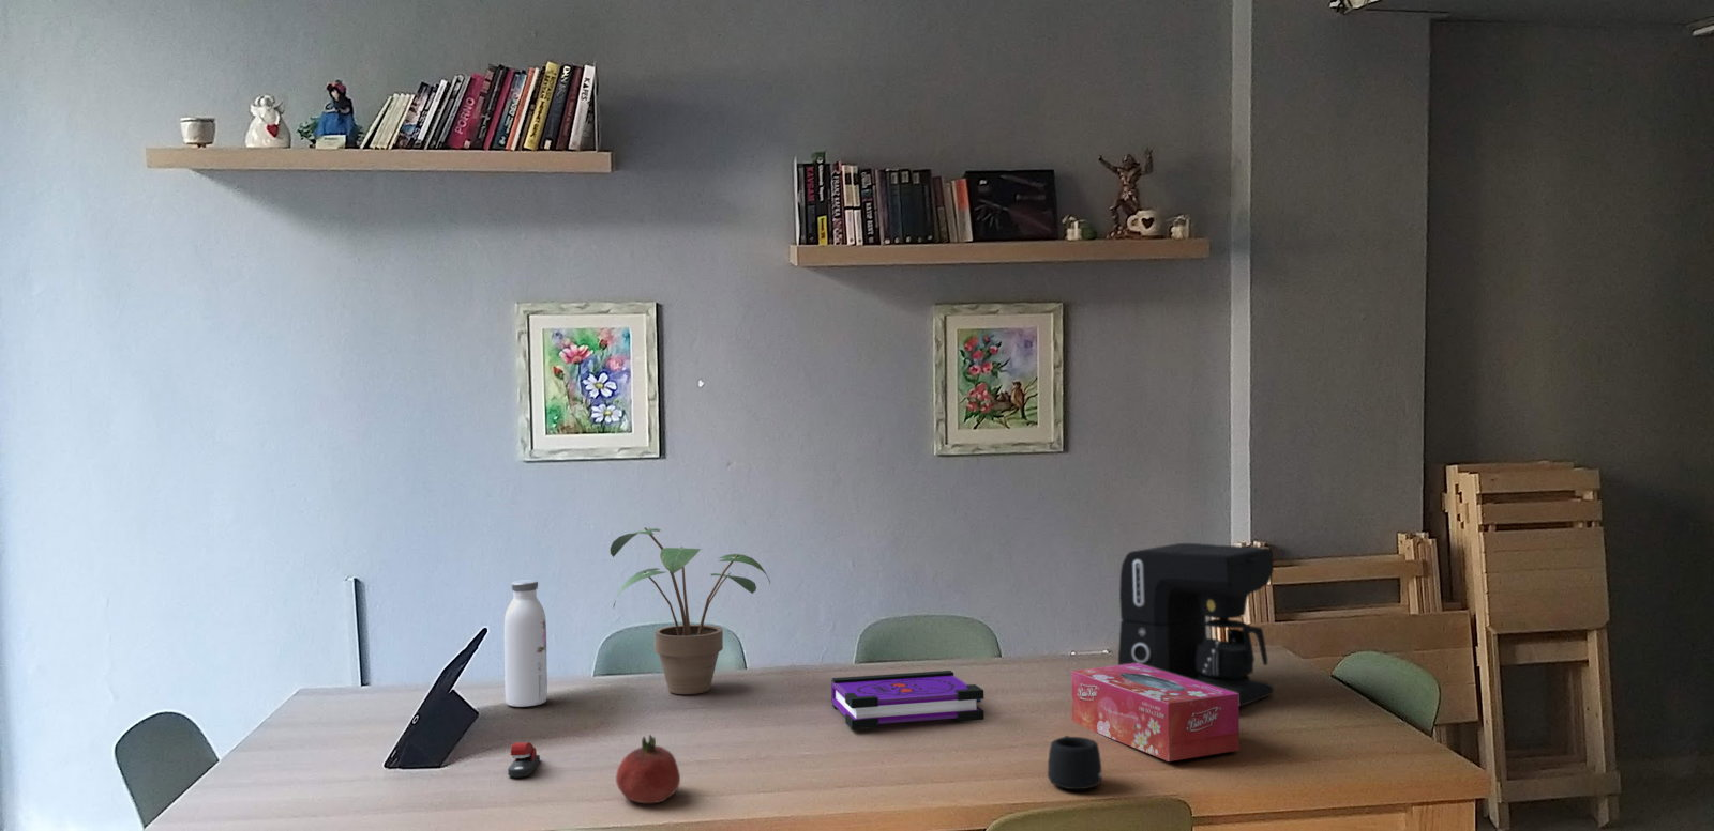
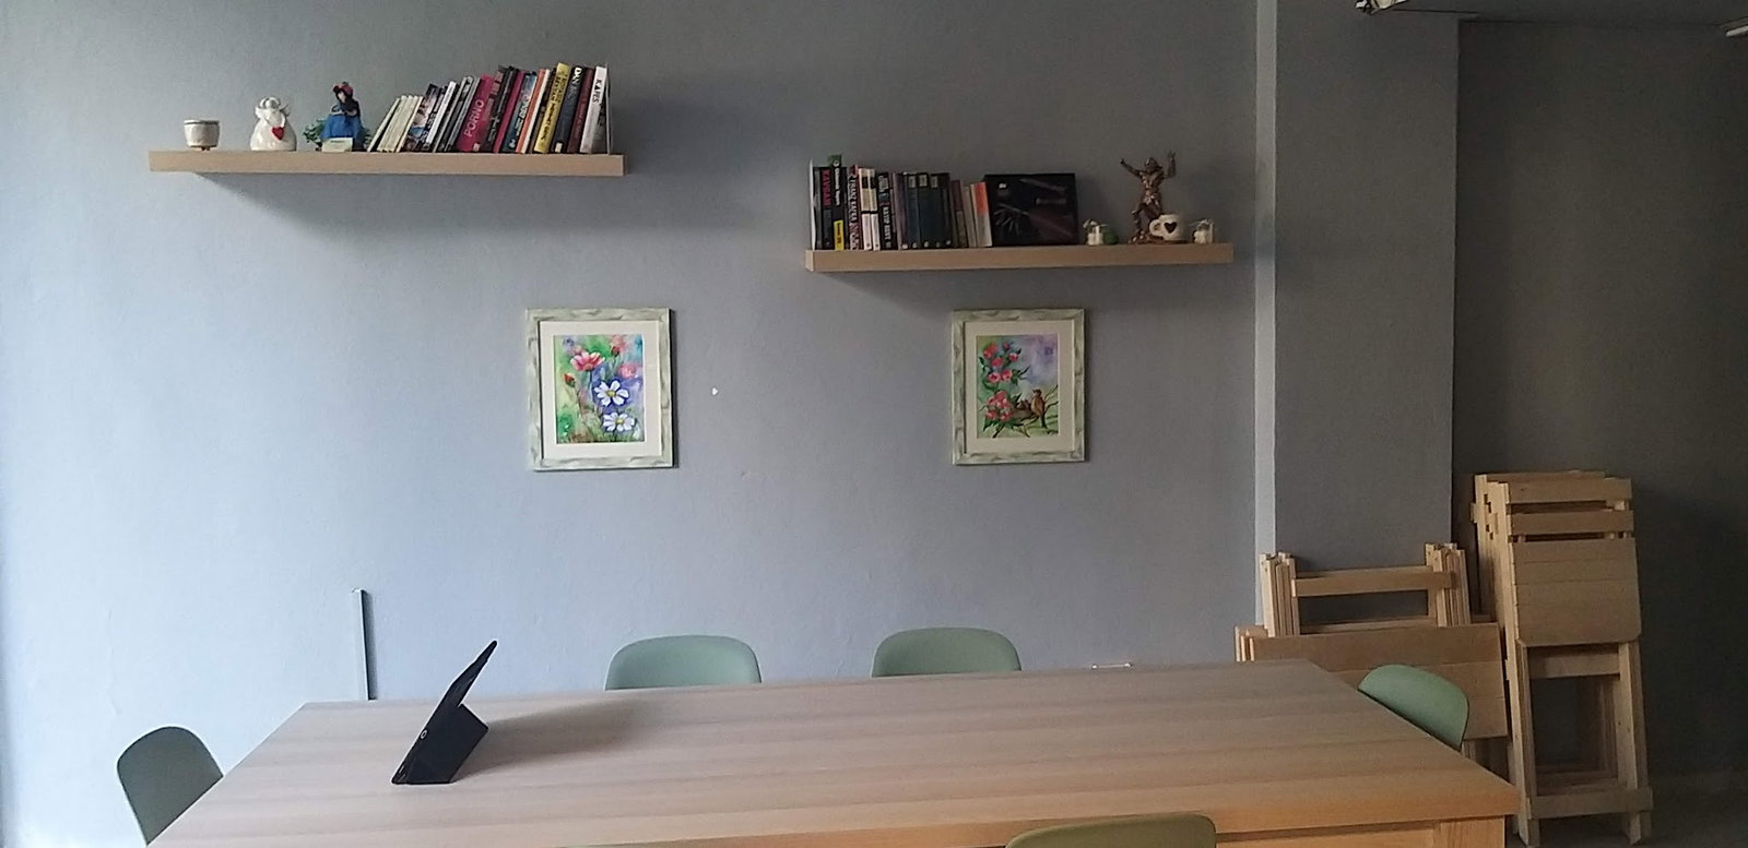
- mug (1072, 759)
- water bottle (525, 641)
- board game (914, 698)
- potted plant (686, 608)
- tissue box (1152, 708)
- coffee maker (1200, 621)
- stapler (523, 753)
- fruit (648, 765)
